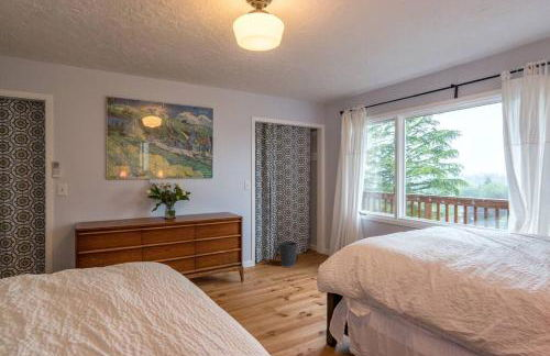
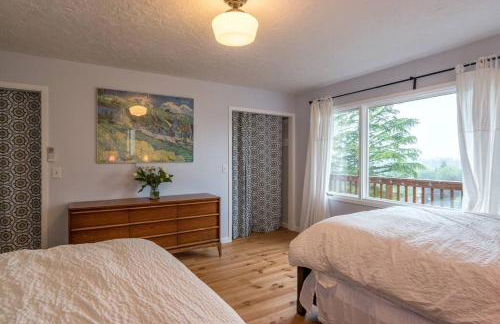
- wastebasket (287, 254)
